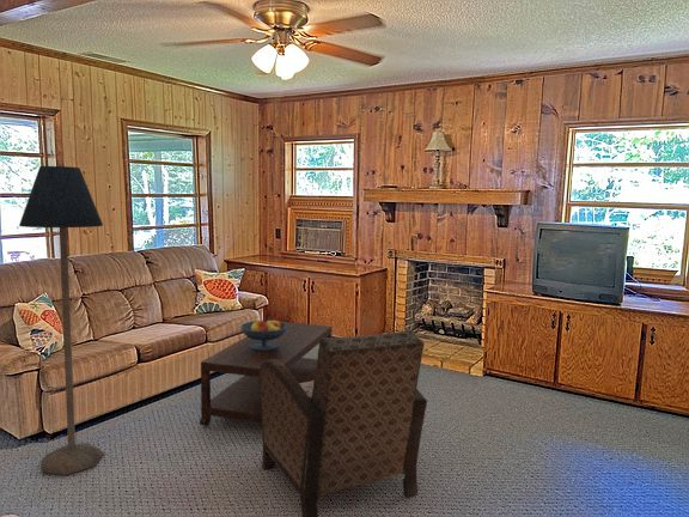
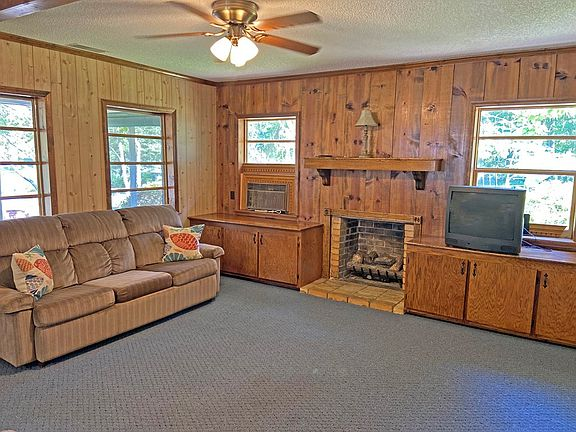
- fruit bowl (263, 332)
- armchair (337, 402)
- floor lamp (66, 317)
- coffee table (279, 360)
